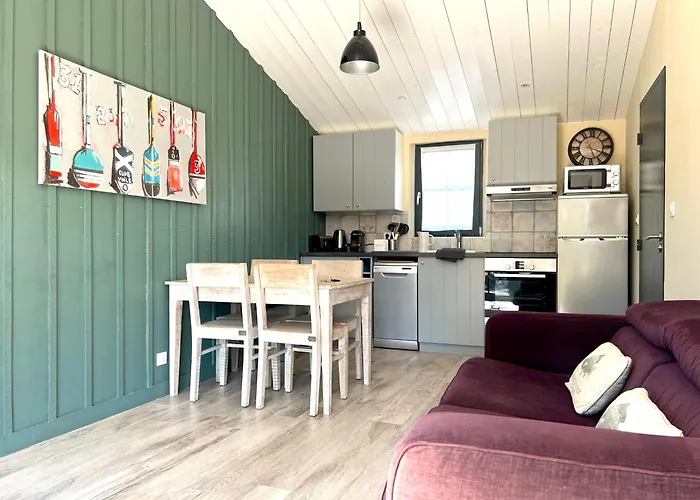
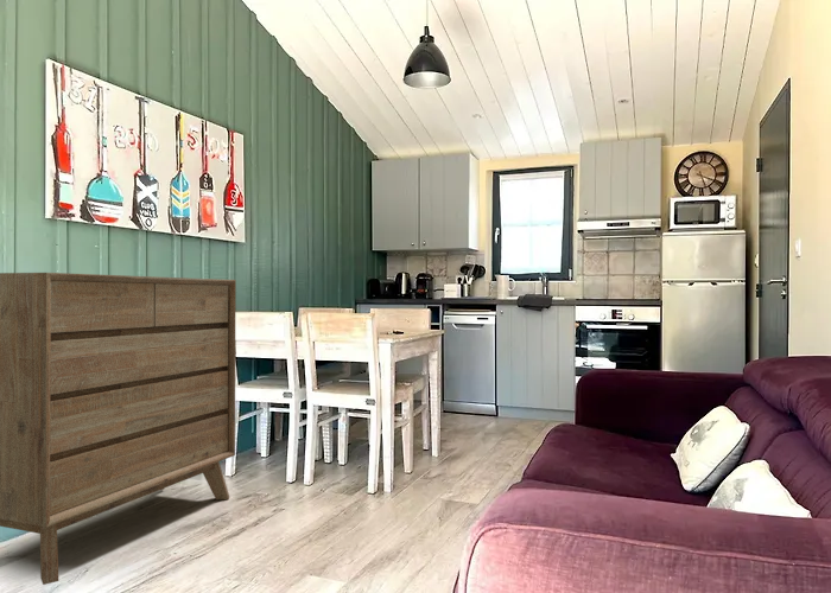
+ dresser (114, 401)
